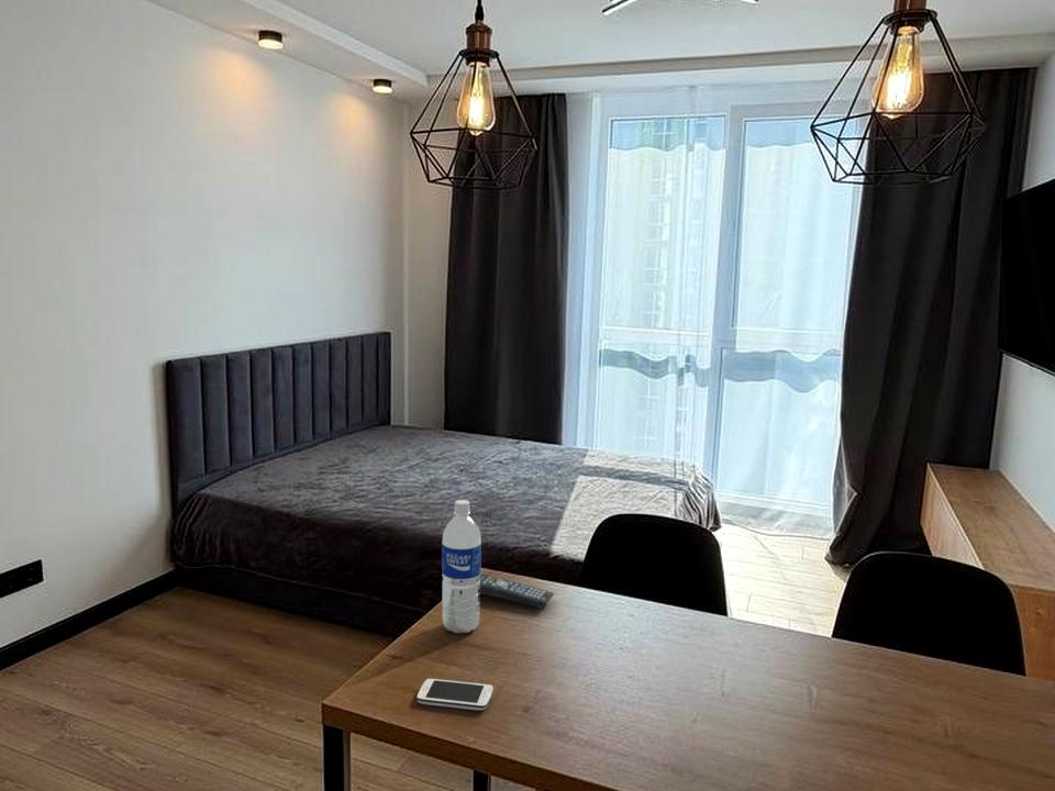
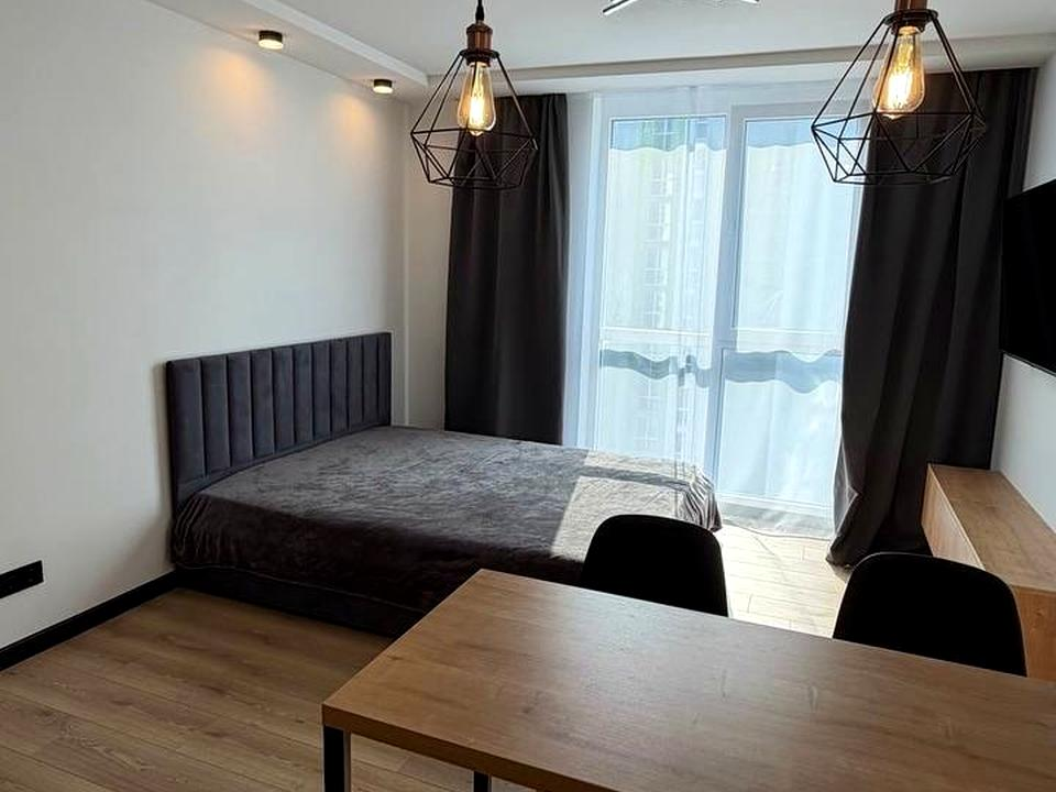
- water bottle (460, 565)
- remote control (506, 590)
- smartphone (455, 693)
